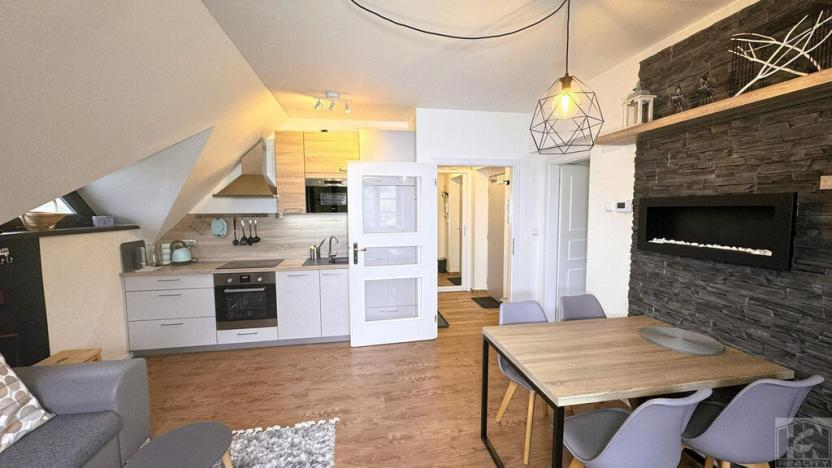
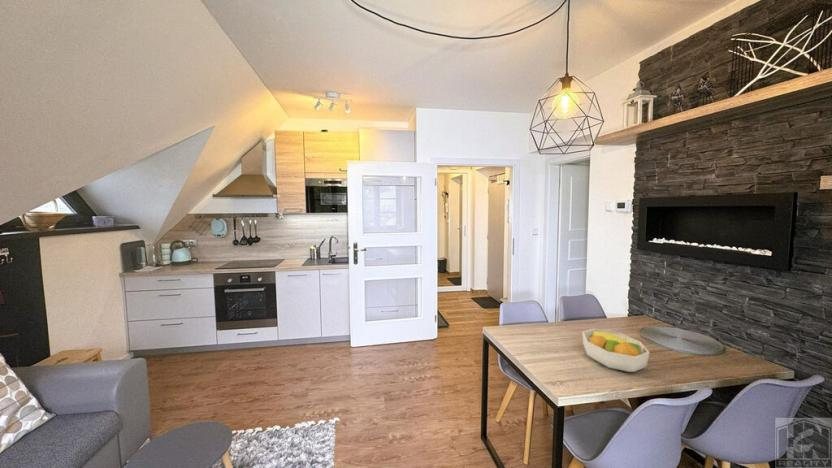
+ fruit bowl (612, 346)
